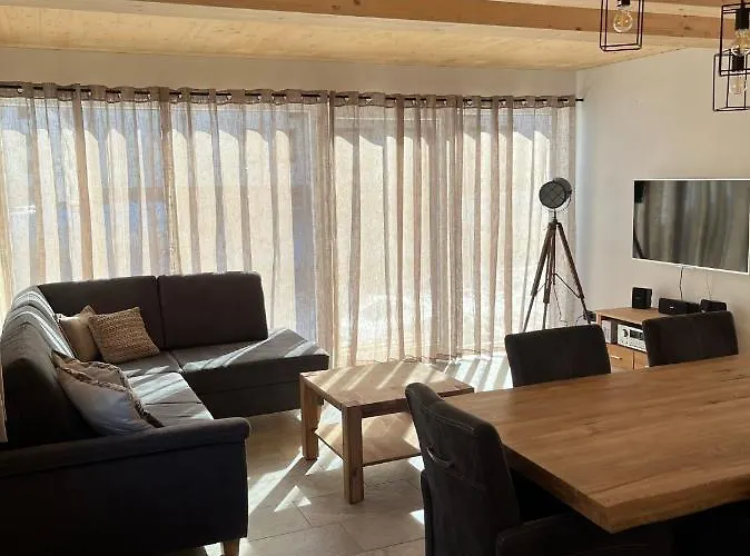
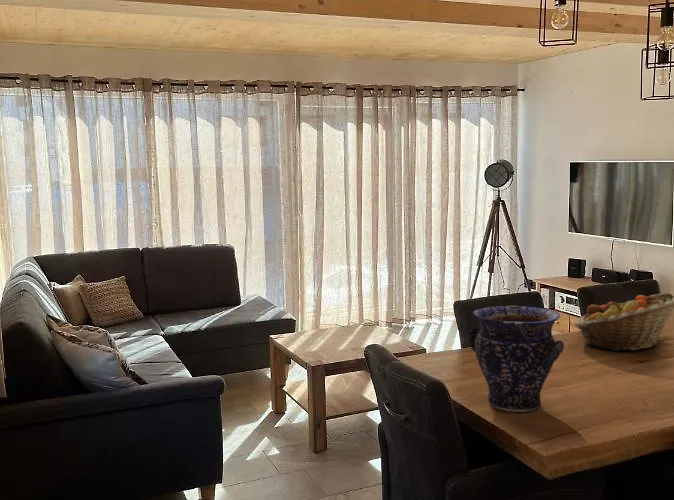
+ fruit basket (626, 318)
+ vase (515, 359)
